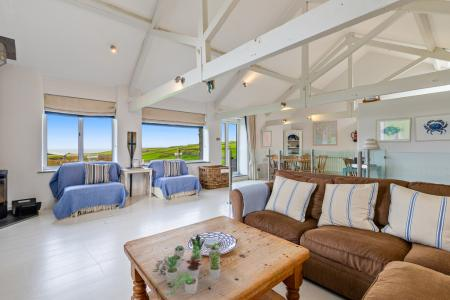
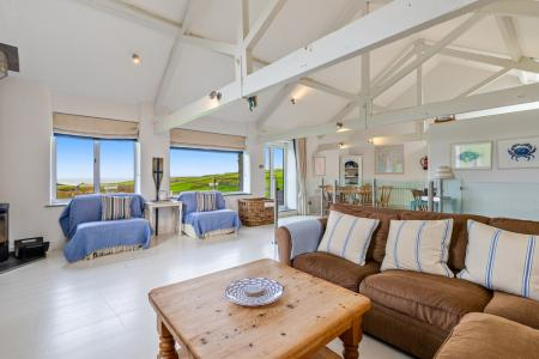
- succulent plant (186, 261)
